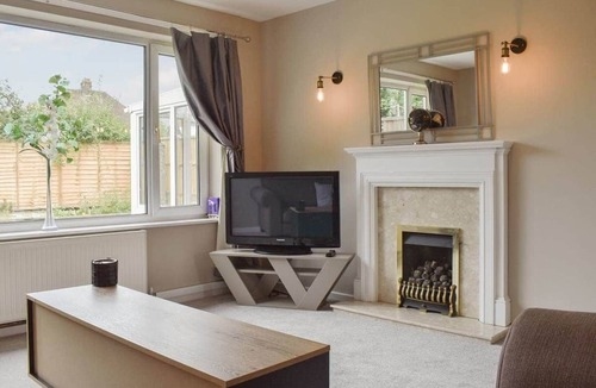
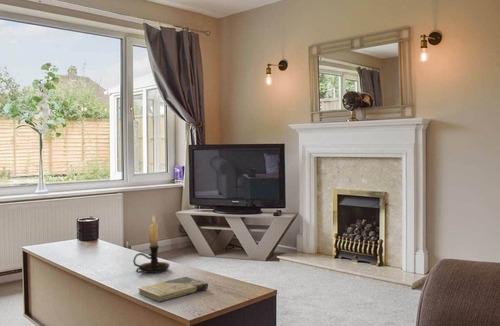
+ book (173, 288)
+ candle holder (150, 242)
